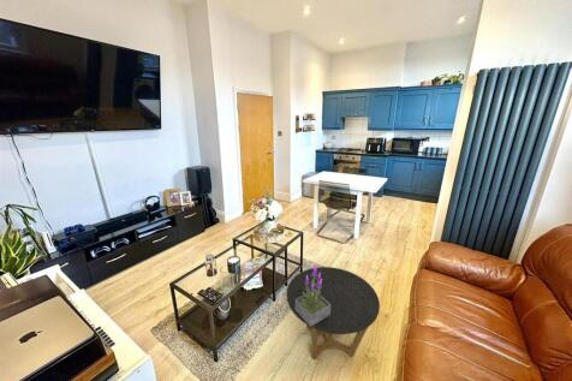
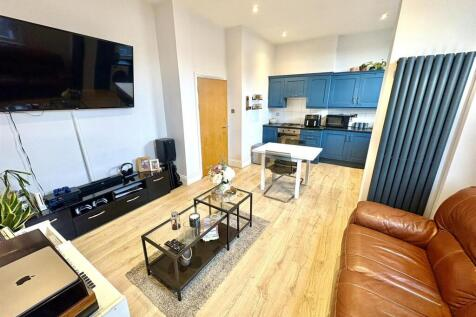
- potted plant (312, 290)
- side table (329, 317)
